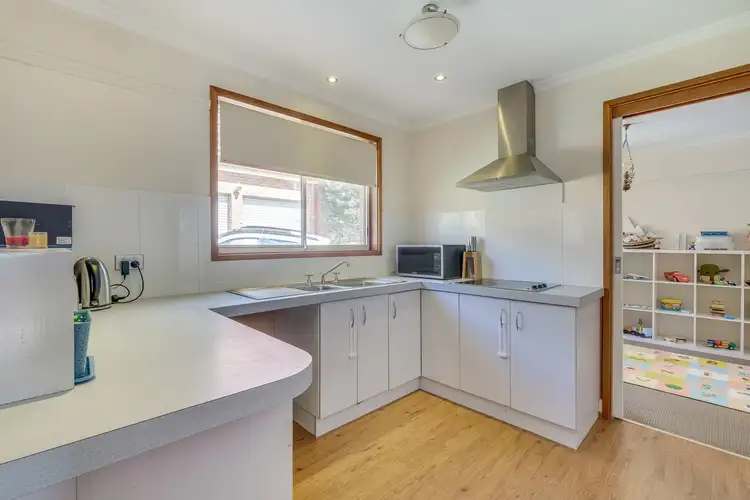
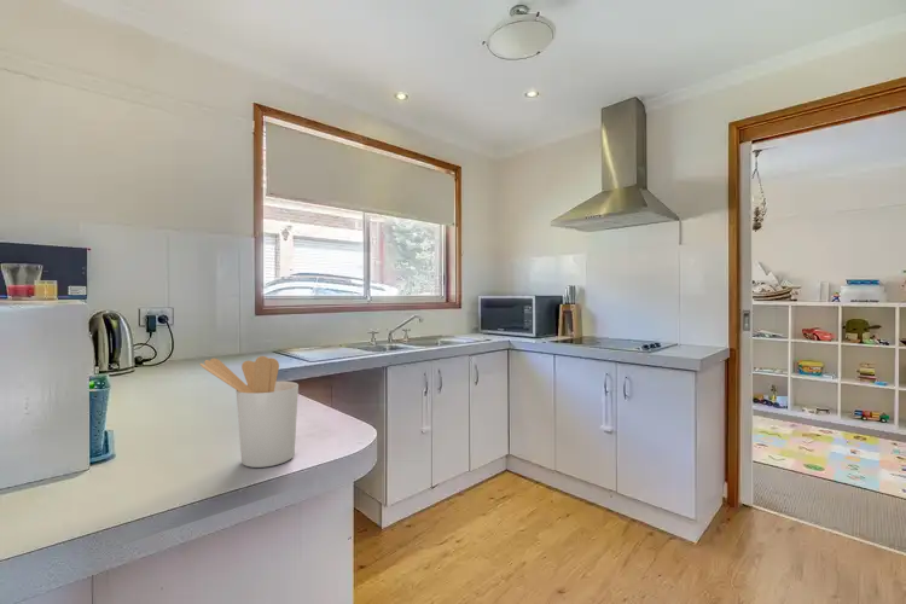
+ utensil holder (251, 406)
